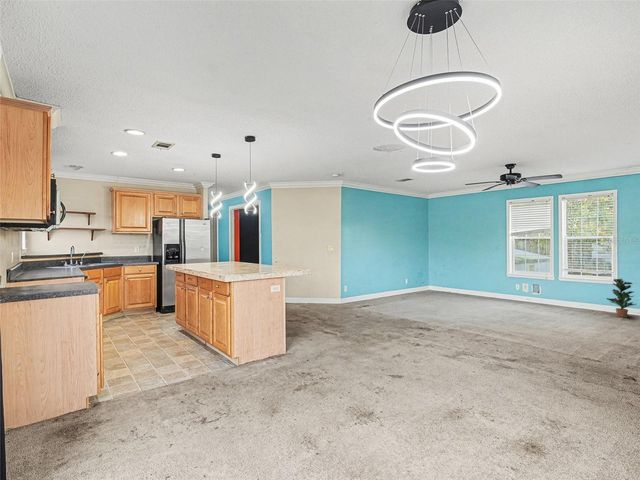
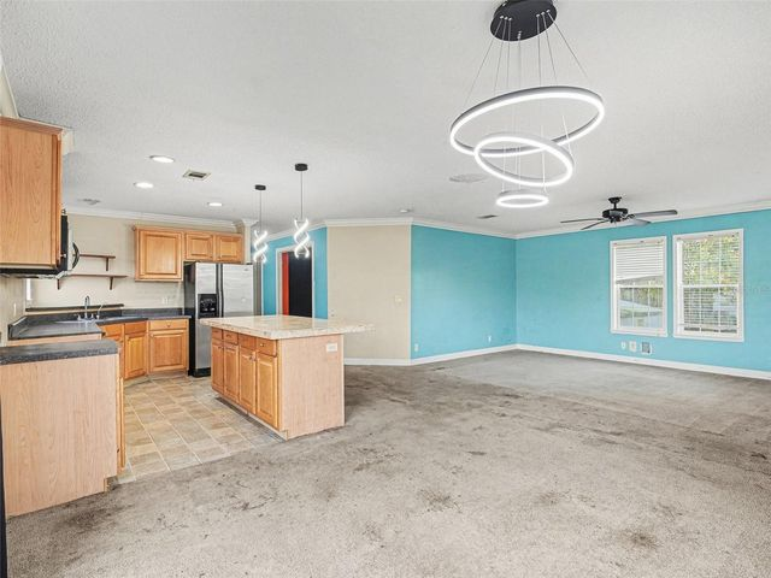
- potted plant (622, 297)
